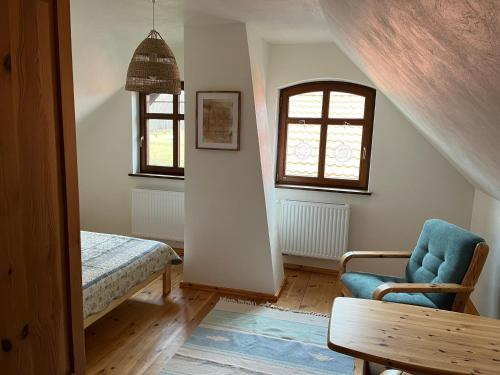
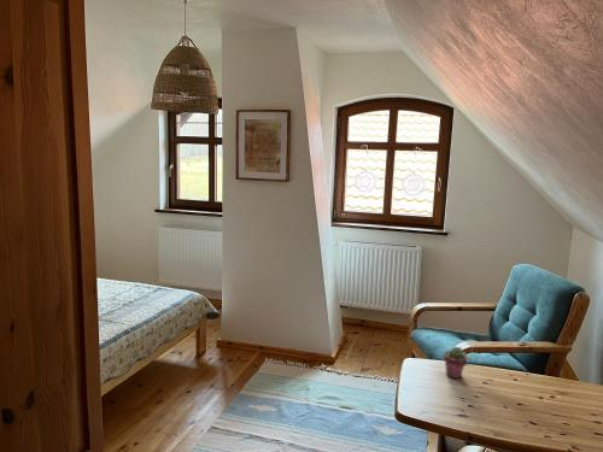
+ potted succulent (455, 360)
